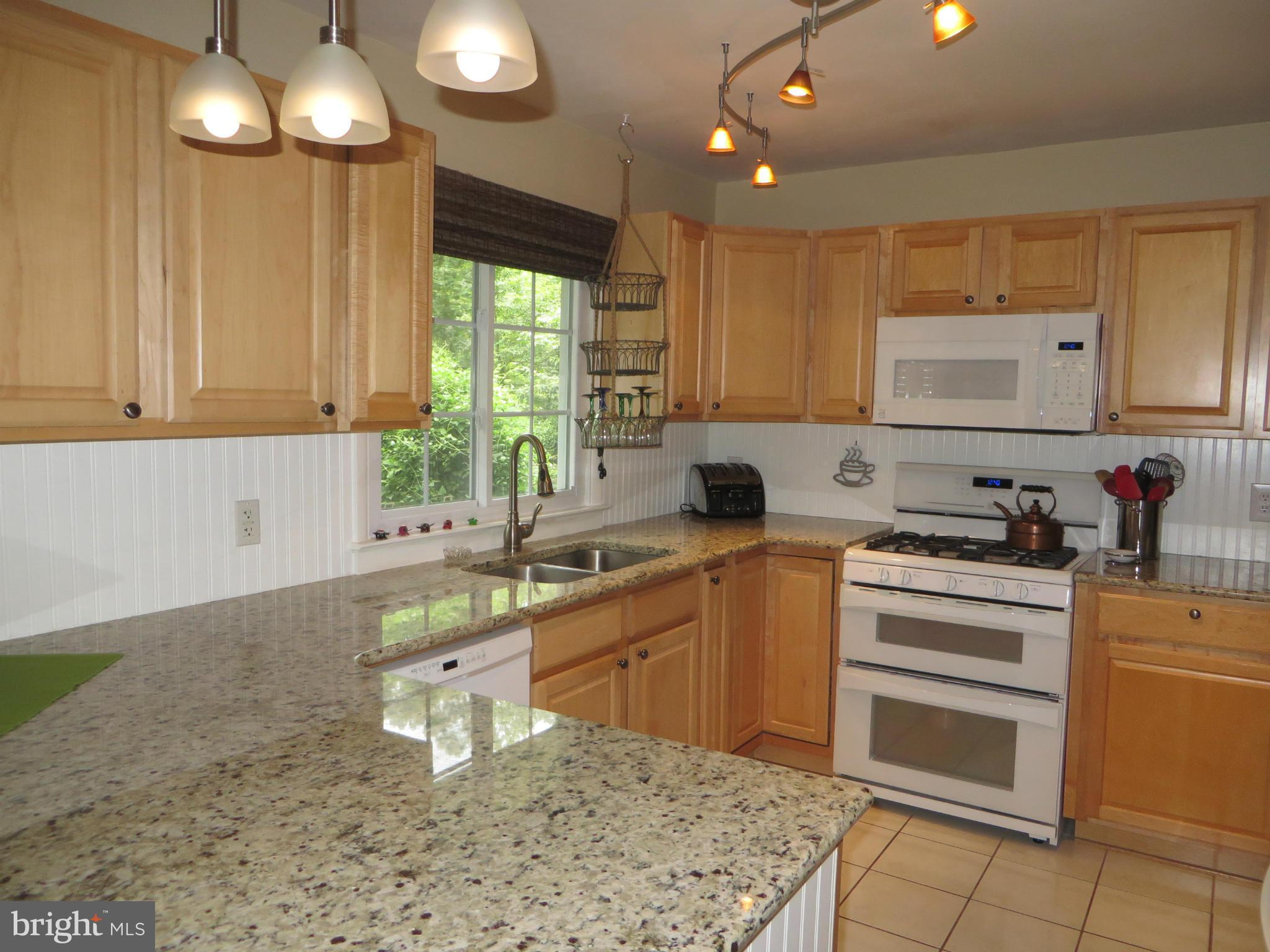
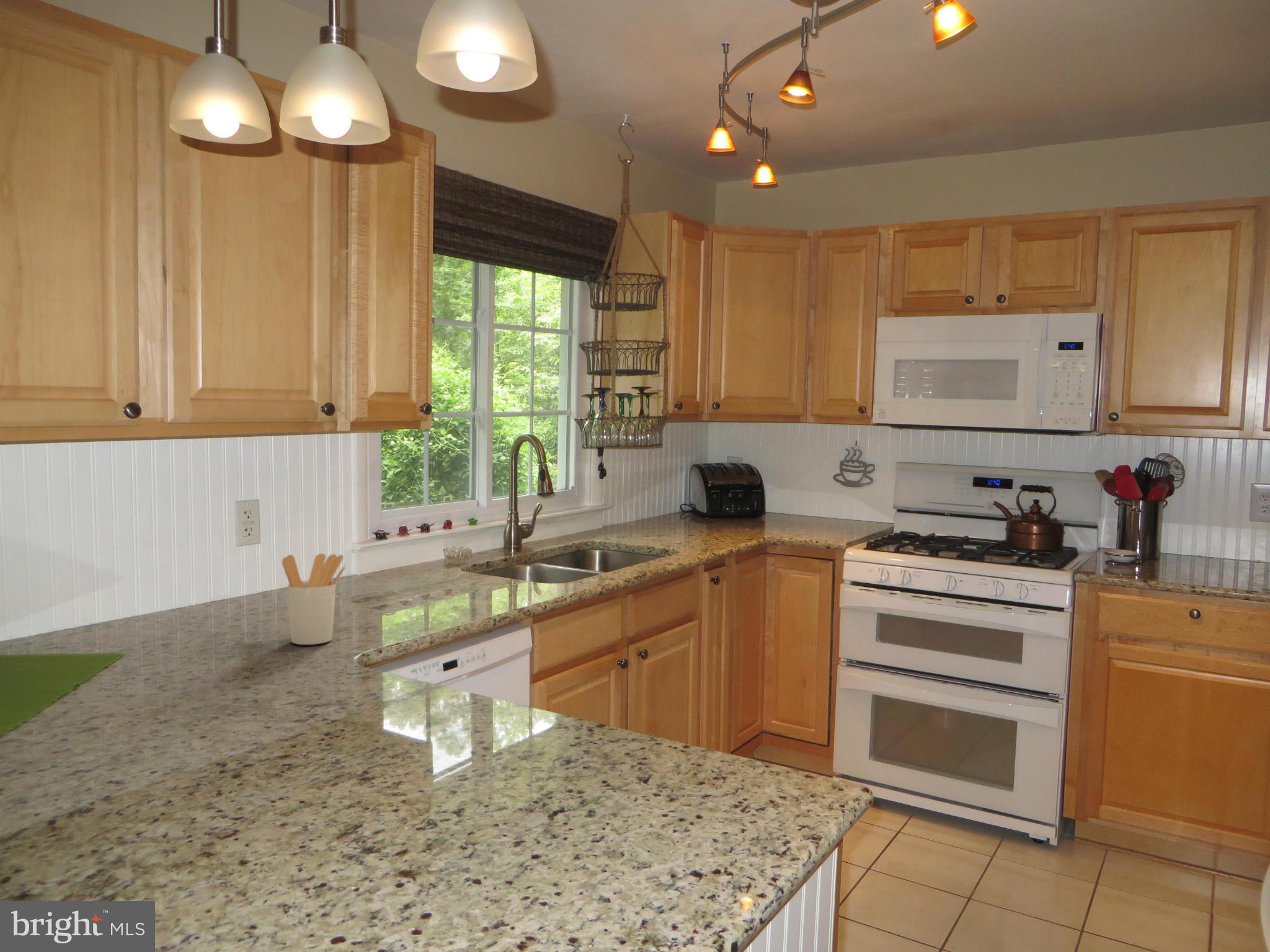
+ utensil holder (317, 596)
